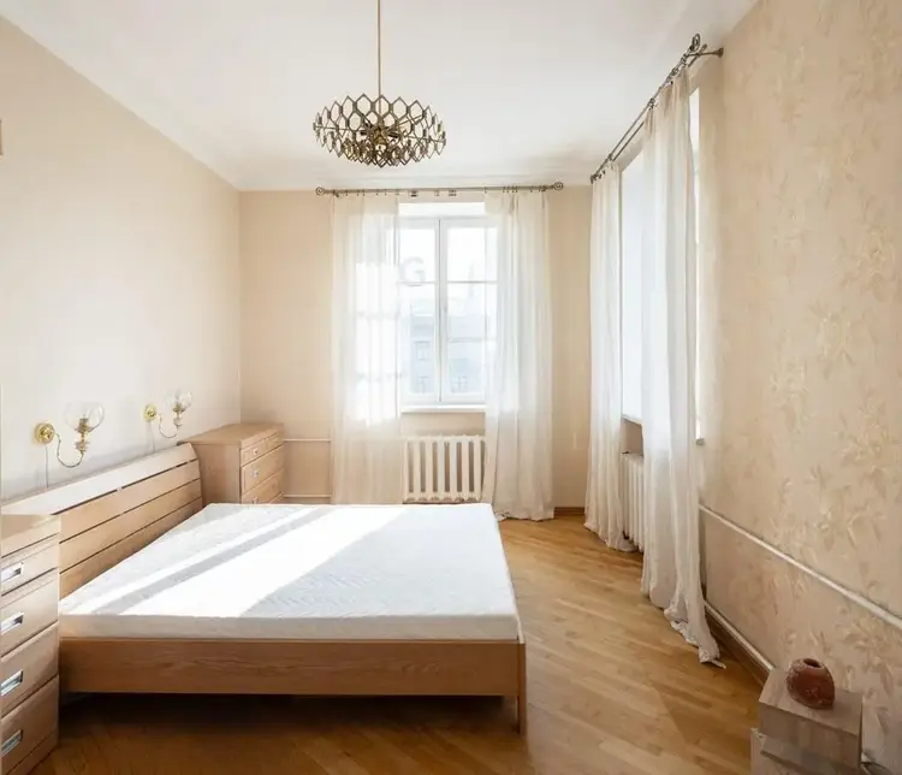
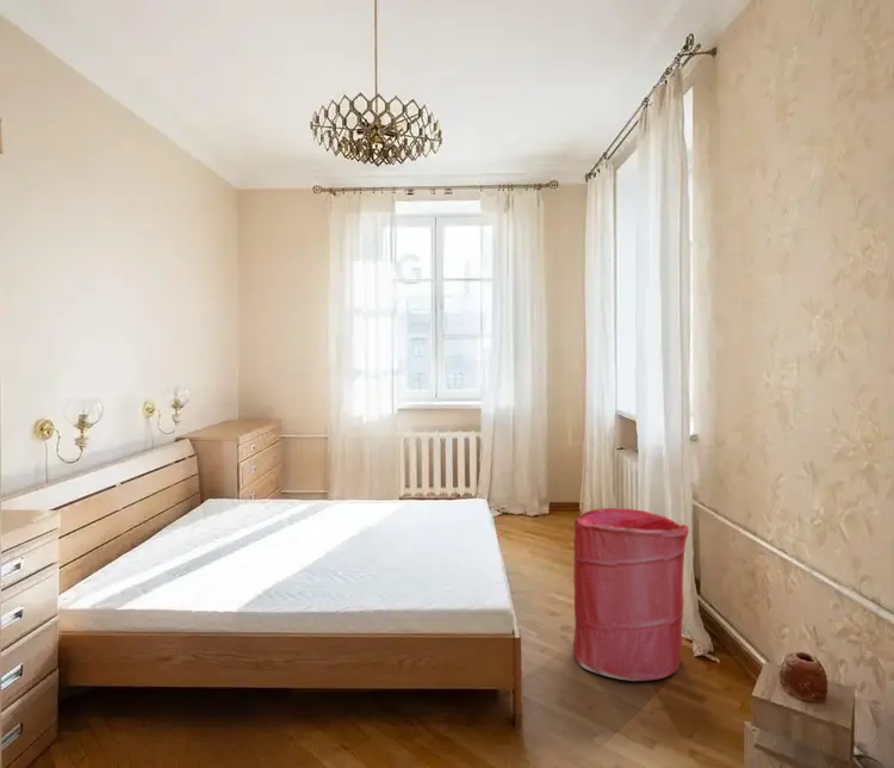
+ laundry hamper (628, 586)
